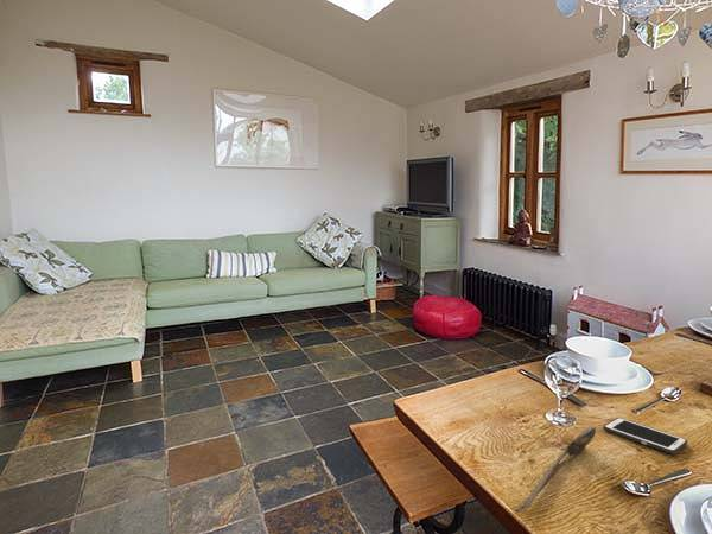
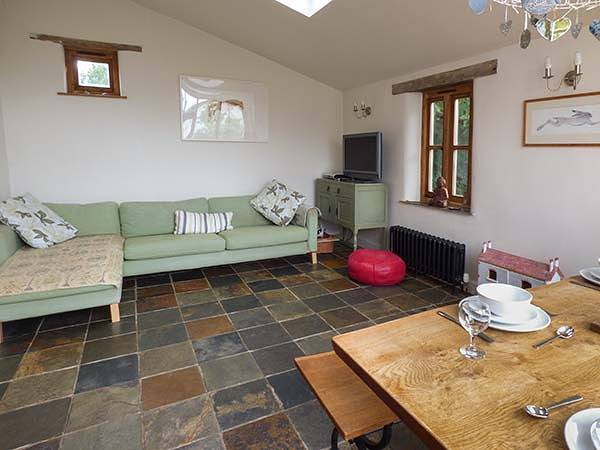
- cell phone (643, 434)
- spoon (555, 462)
